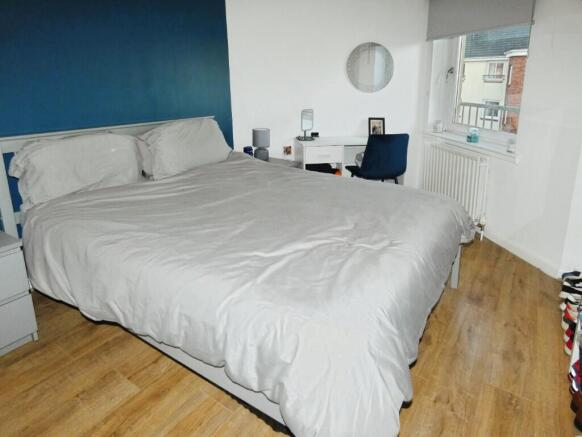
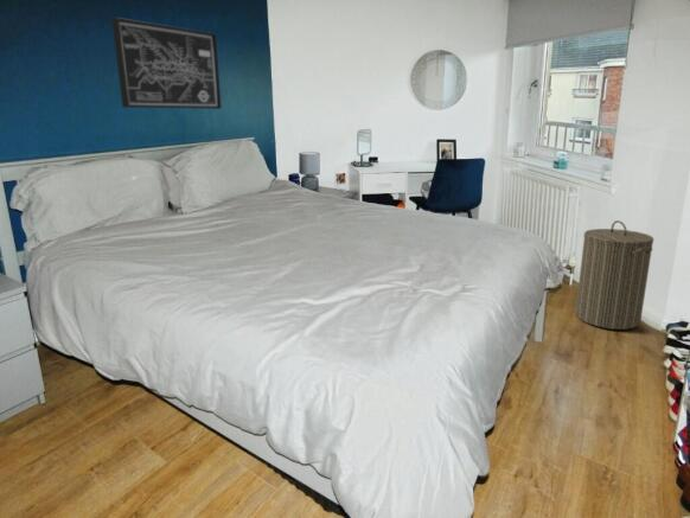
+ wall art (172, 68)
+ laundry hamper (613, 270)
